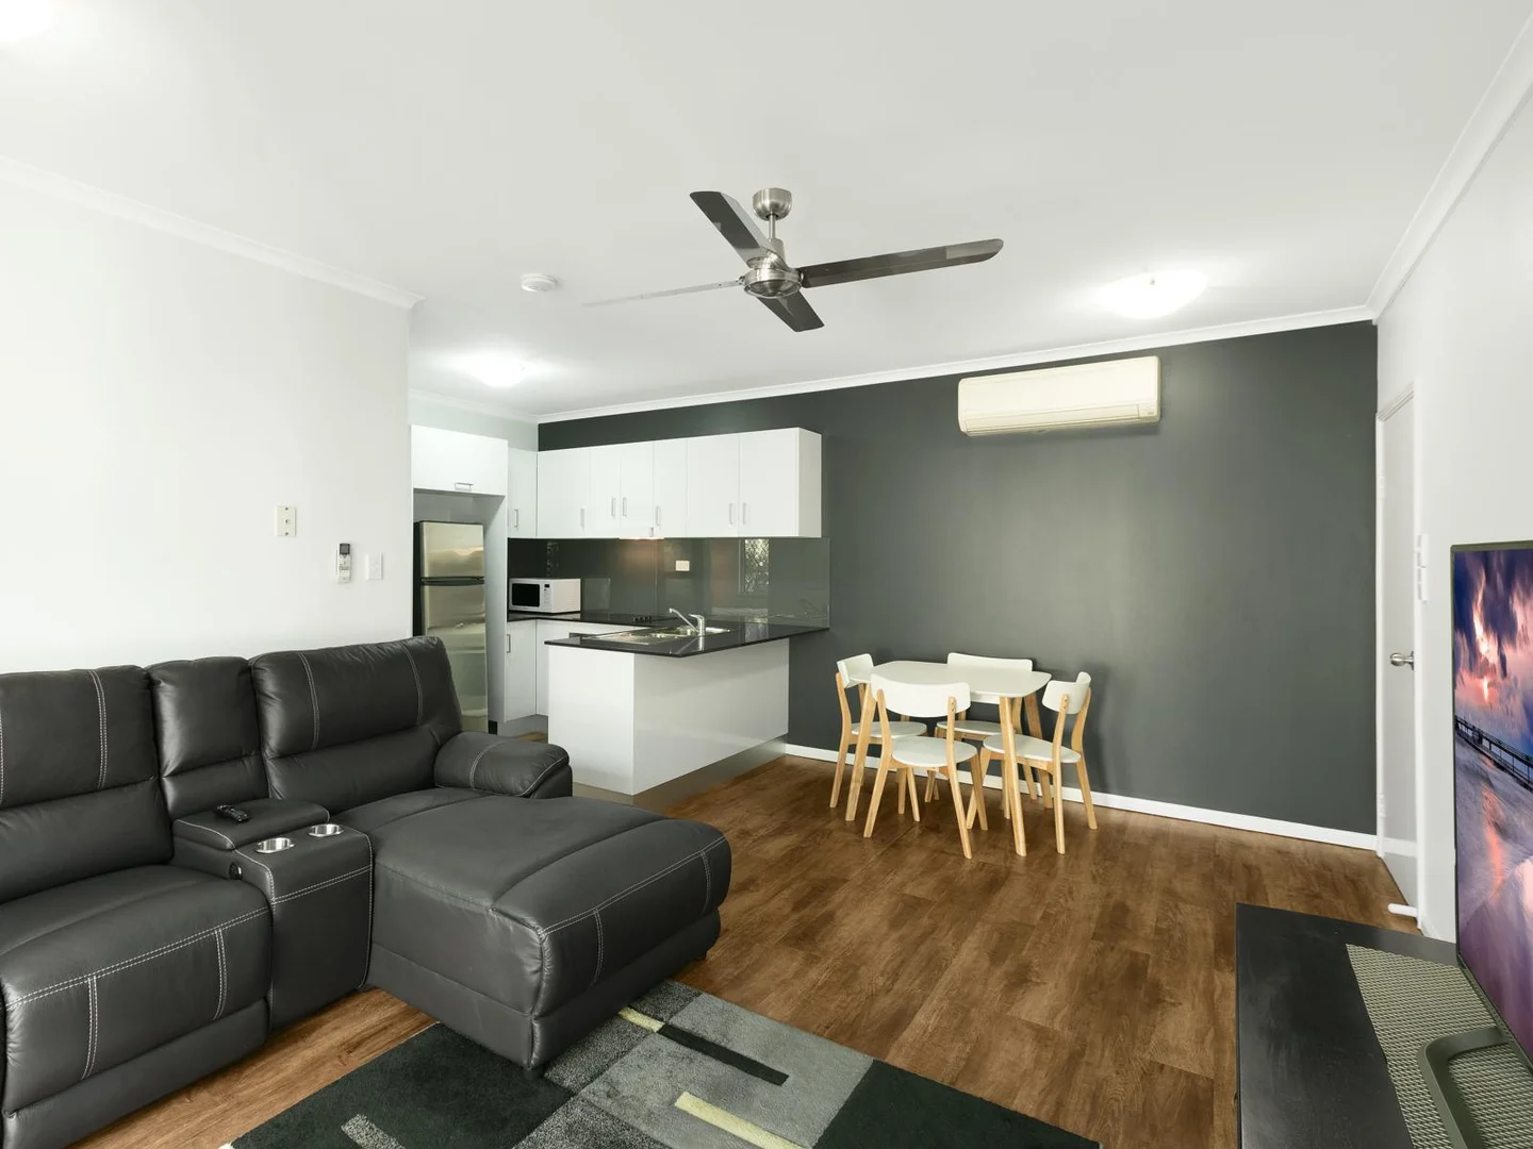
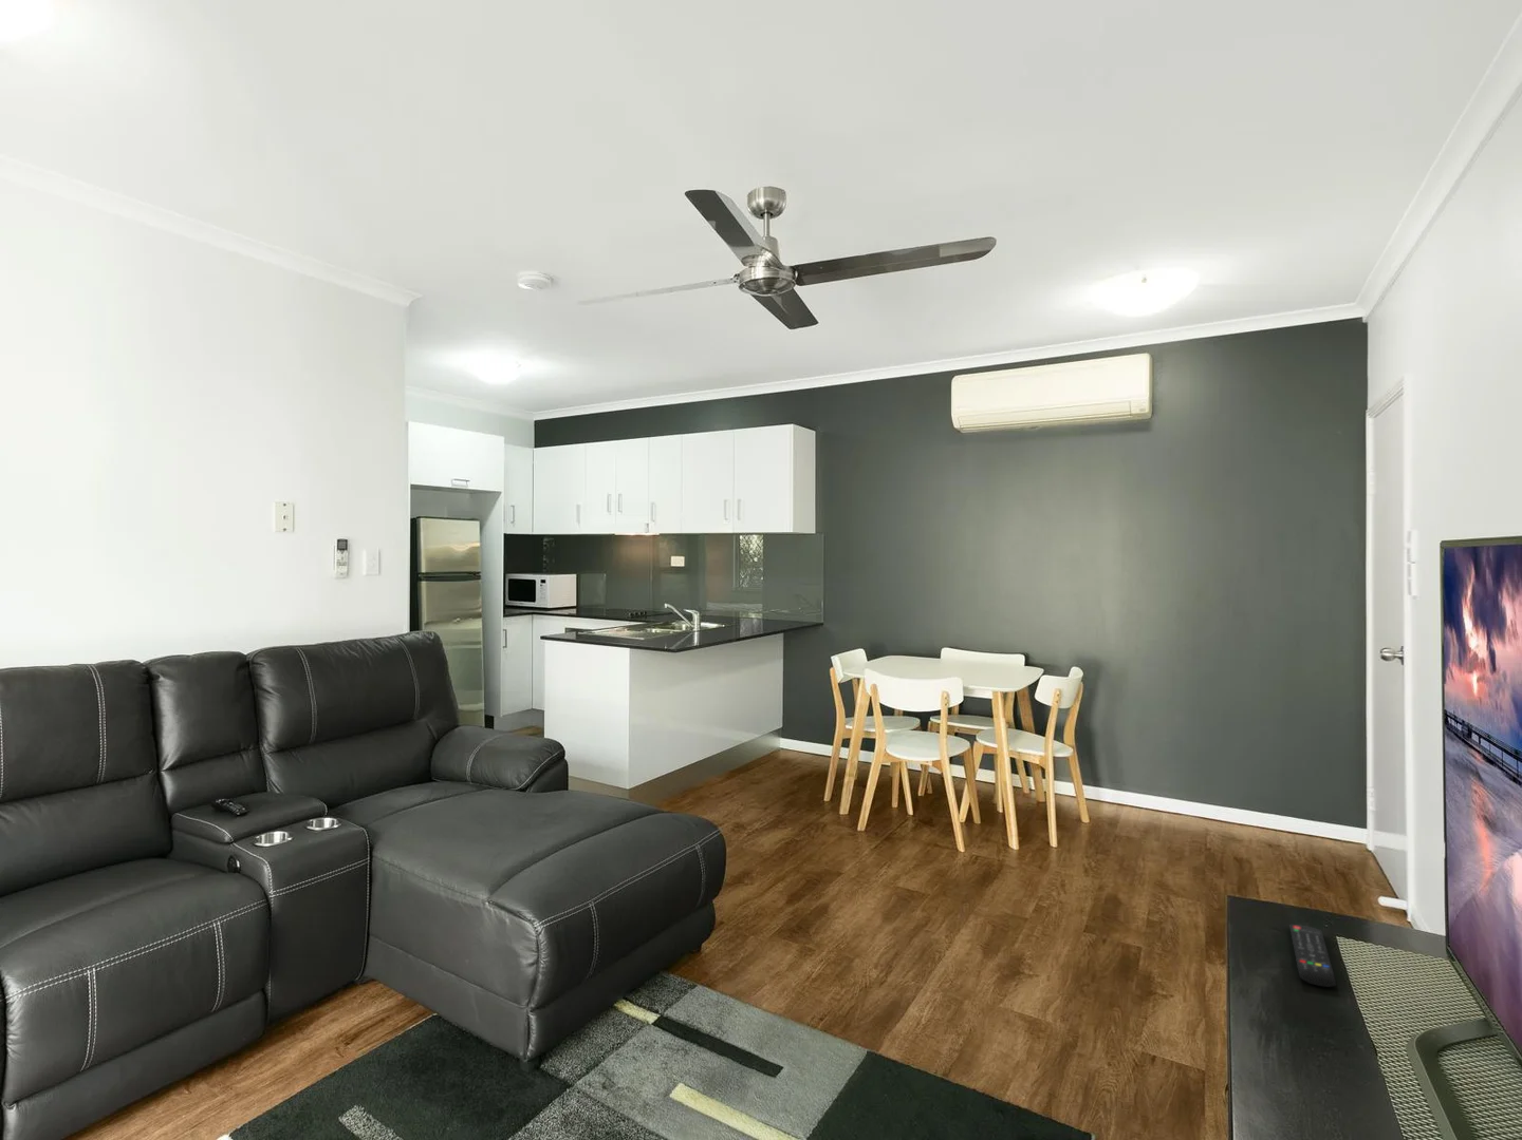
+ remote control (1311, 953)
